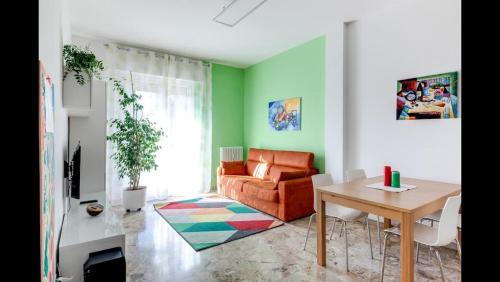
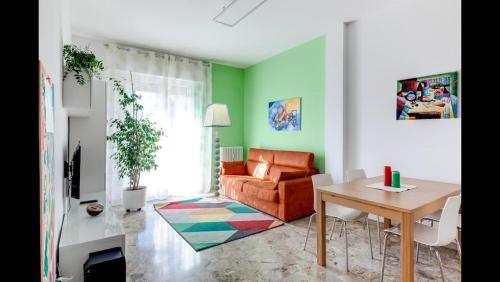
+ floor lamp (217, 152)
